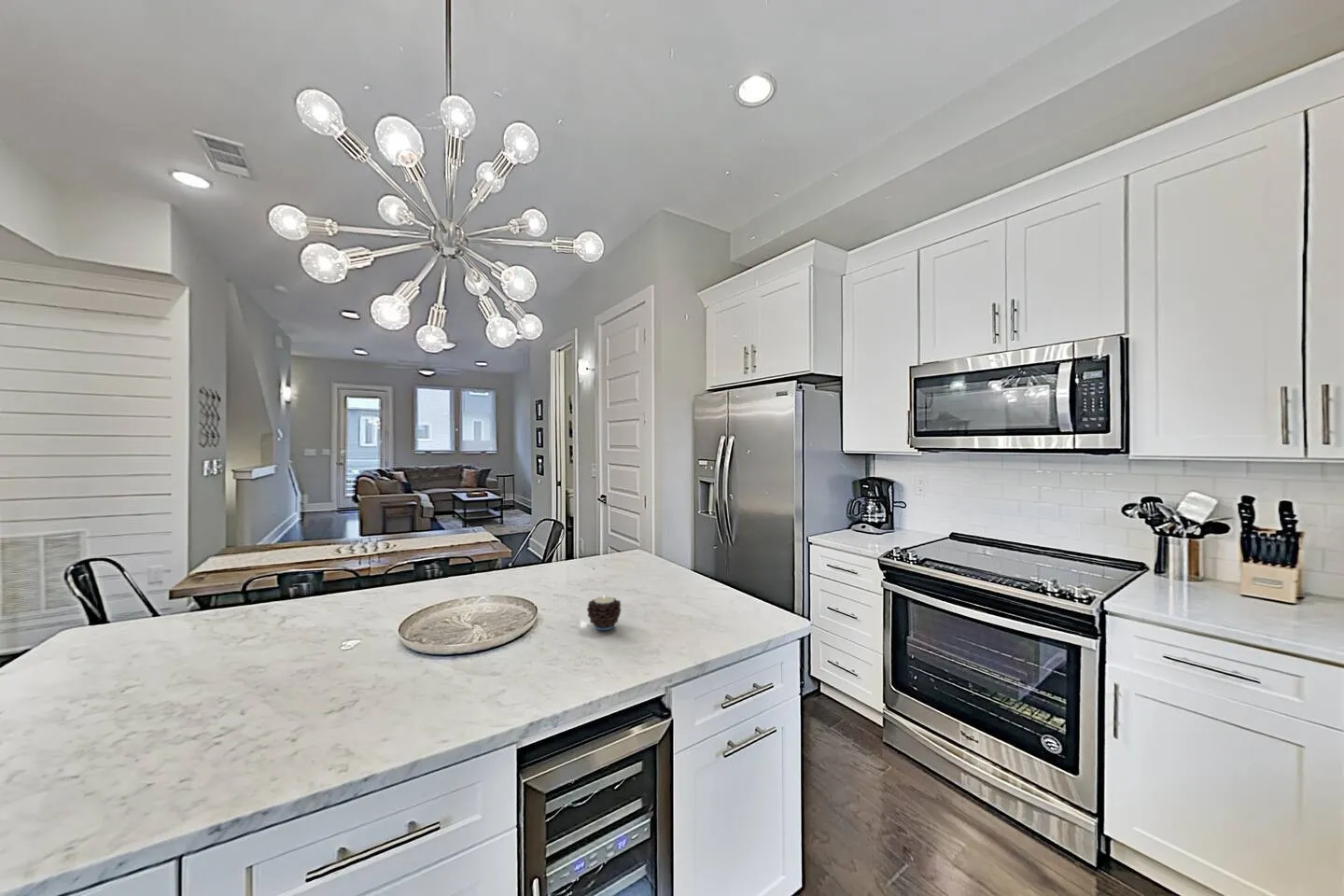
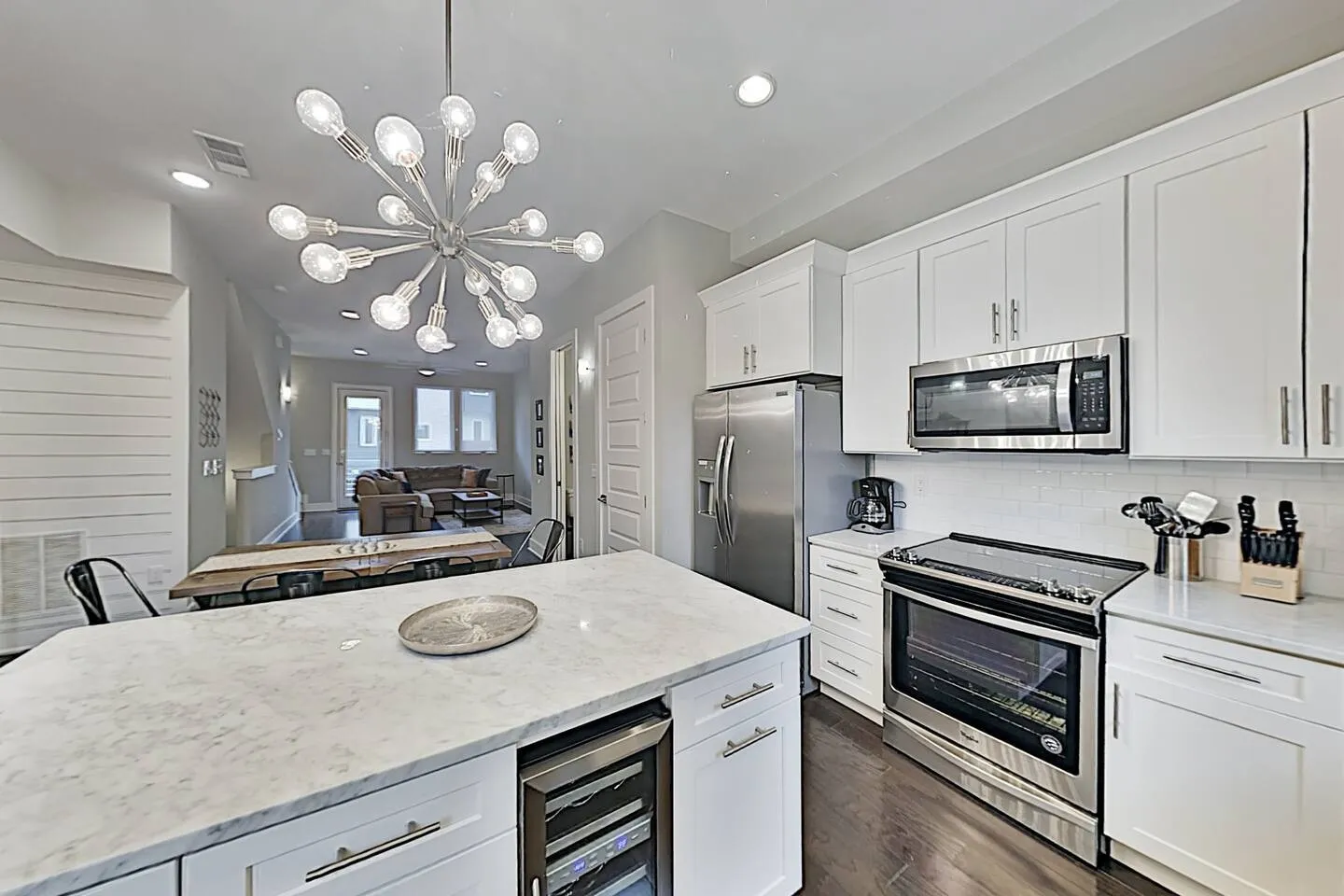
- candle (604, 610)
